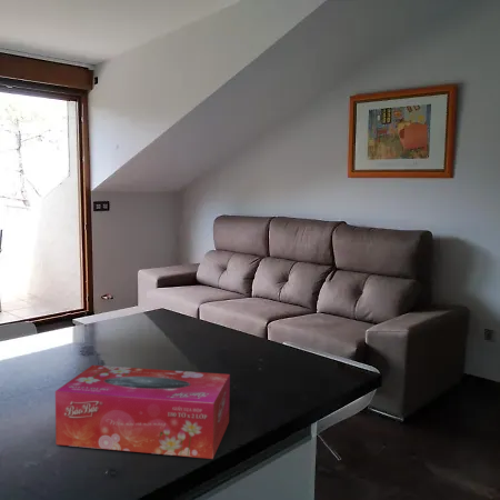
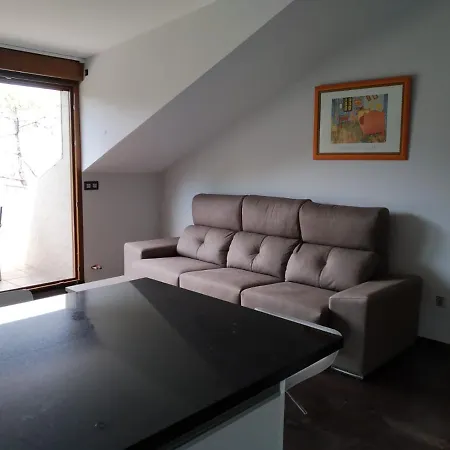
- tissue box (147, 408)
